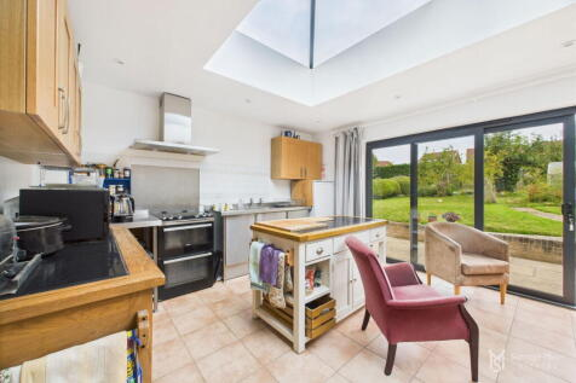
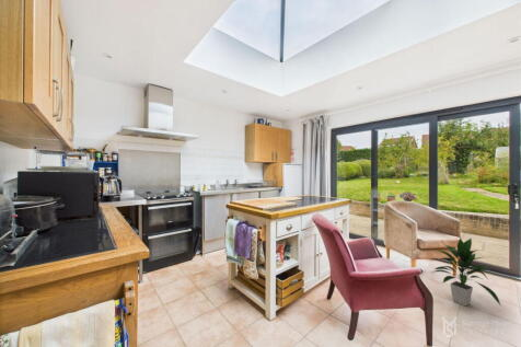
+ indoor plant (463, 271)
